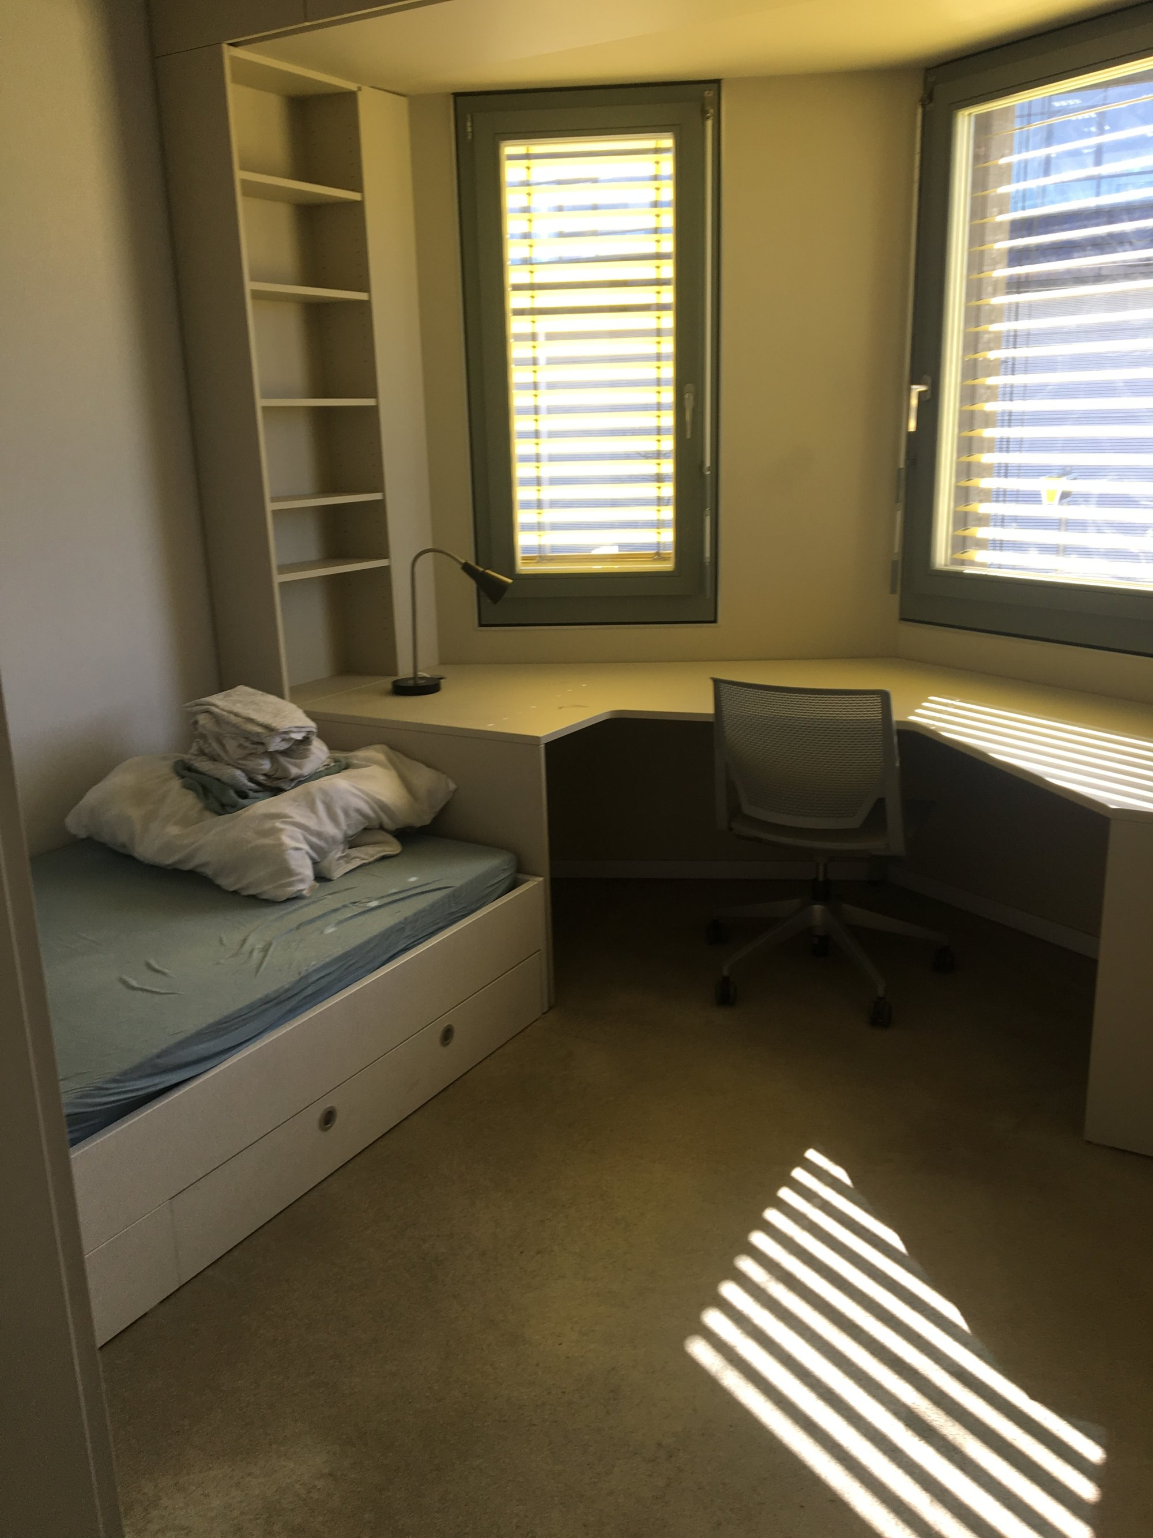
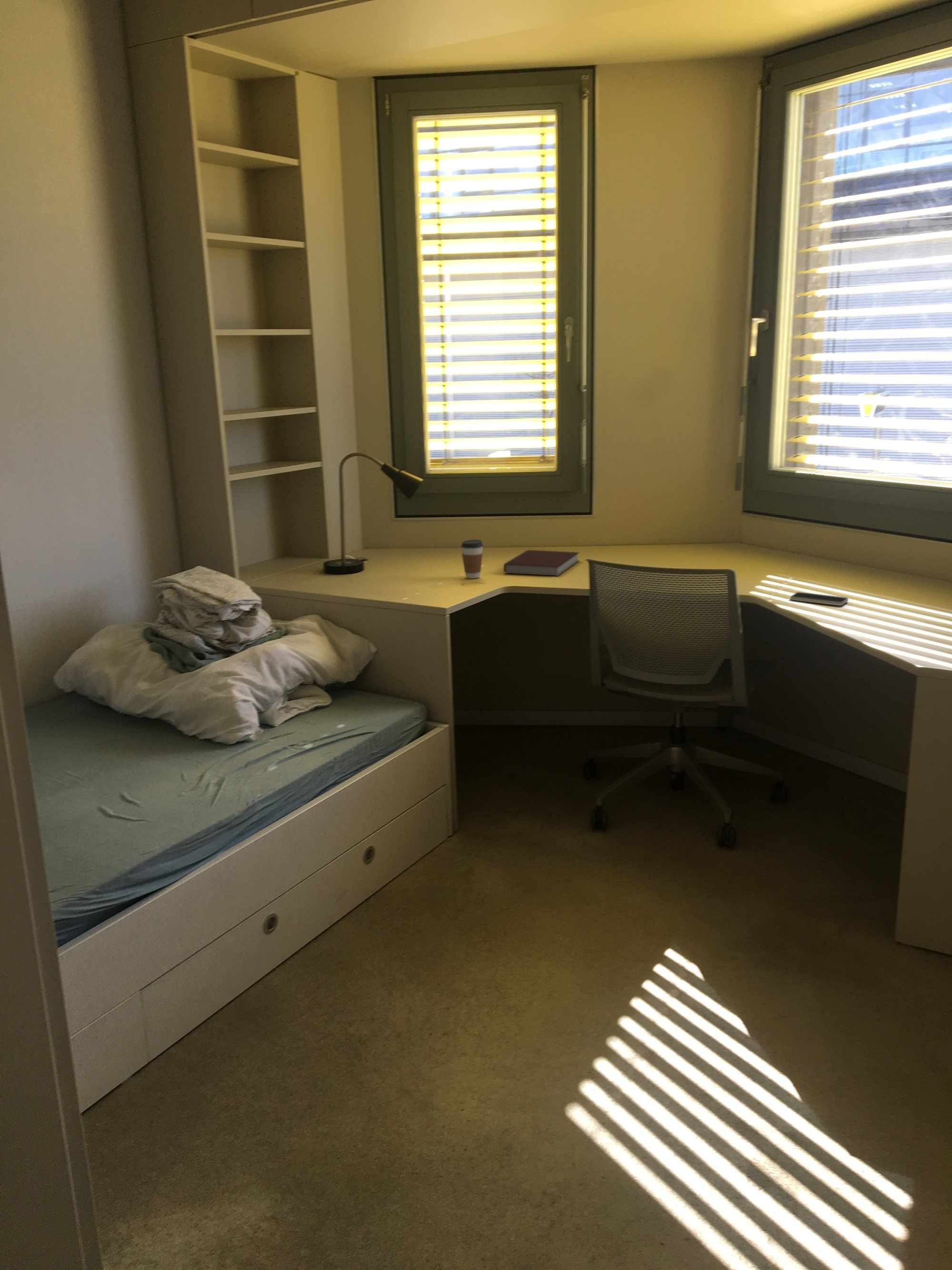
+ smartphone (818, 599)
+ notebook (542, 562)
+ coffee cup (472, 559)
